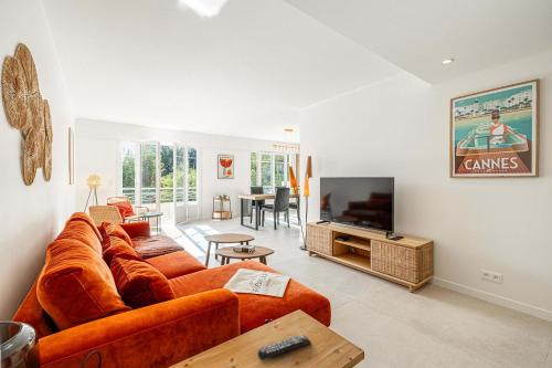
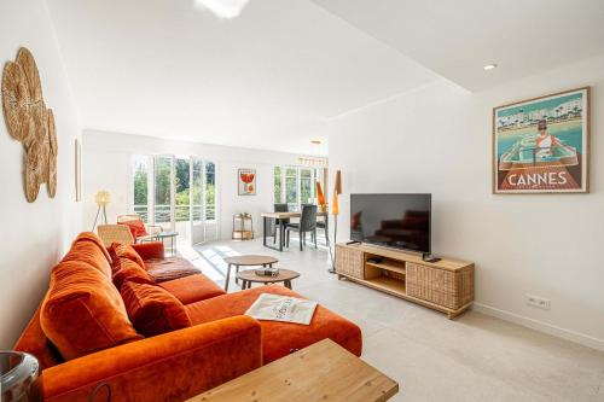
- remote control (285, 346)
